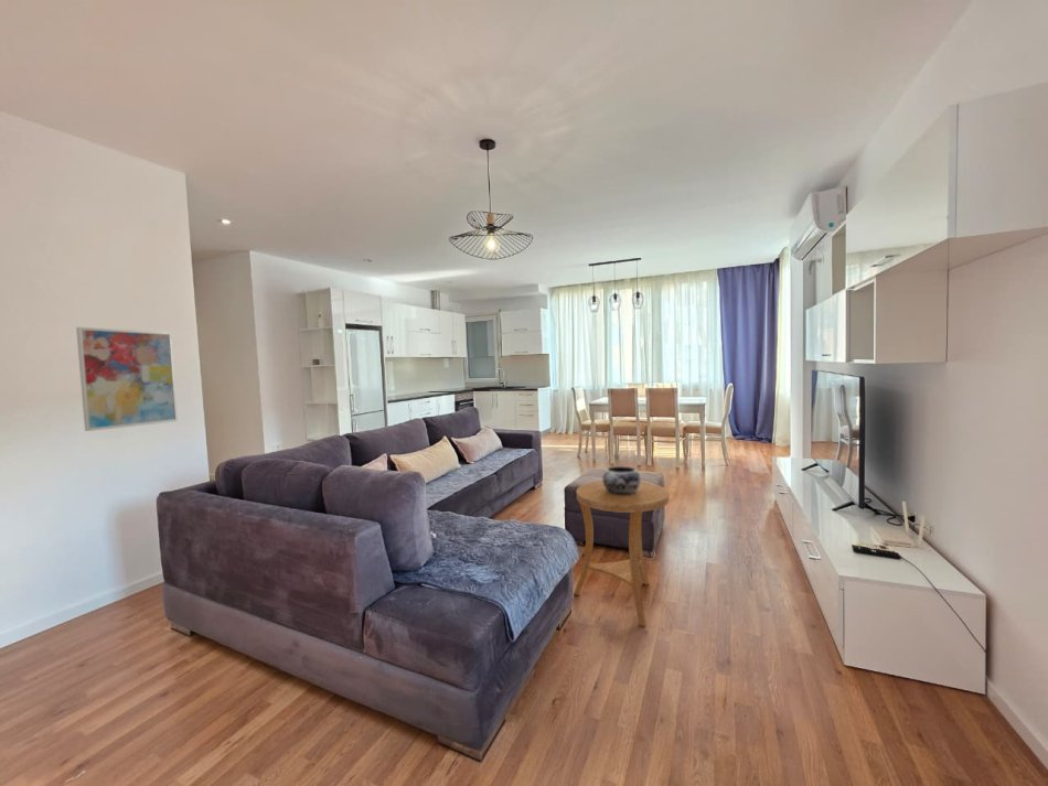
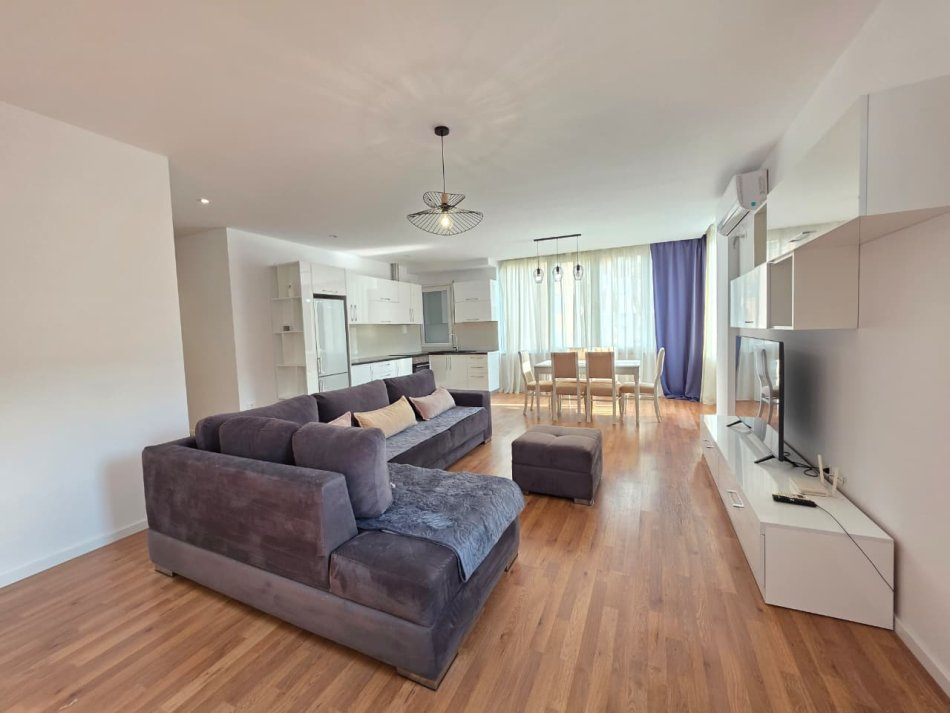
- side table (629, 545)
- wall art (130, 378)
- decorative bowl (621, 480)
